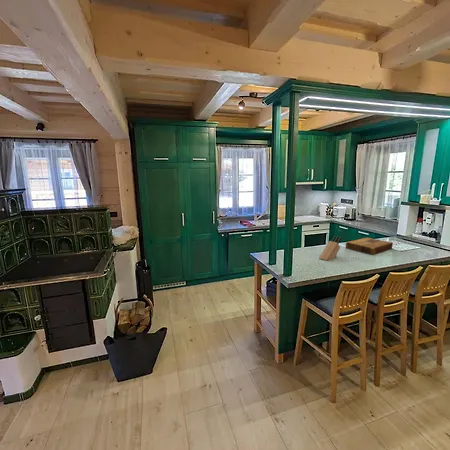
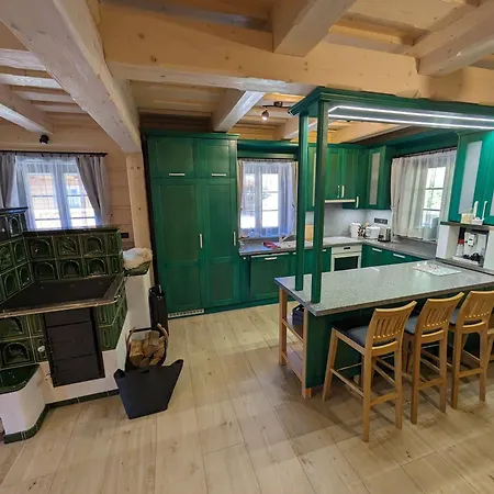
- cutting board (368, 245)
- knife block (331, 247)
